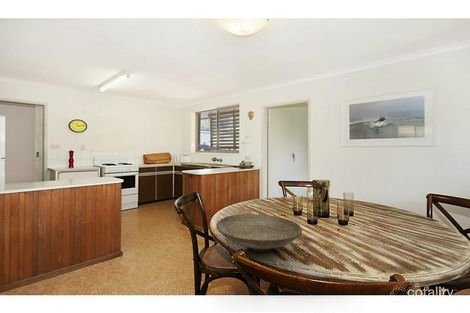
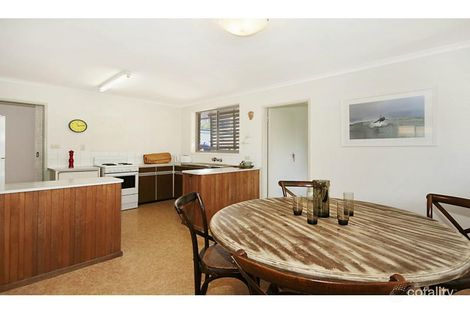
- decorative bowl (258, 234)
